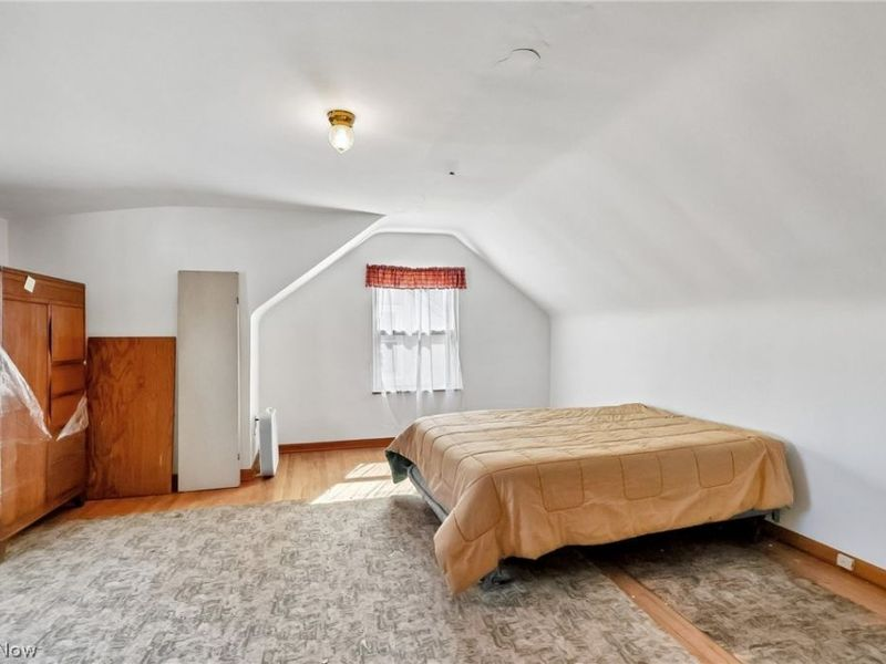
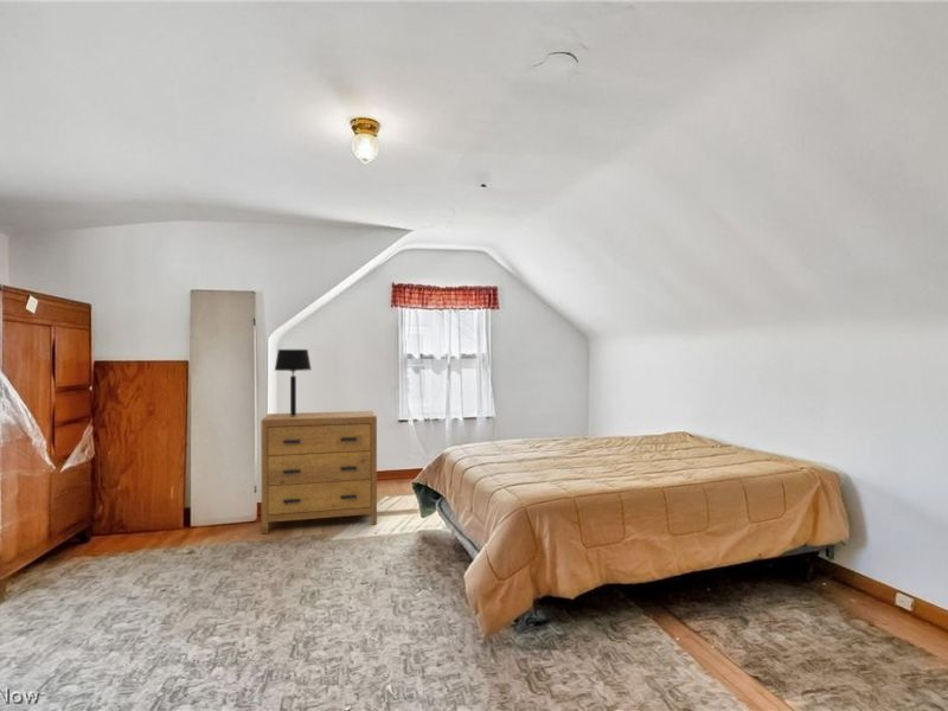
+ dresser (321, 468)
+ table lamp (293, 382)
